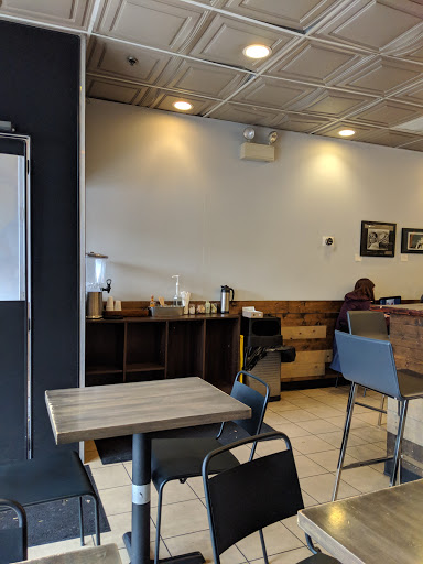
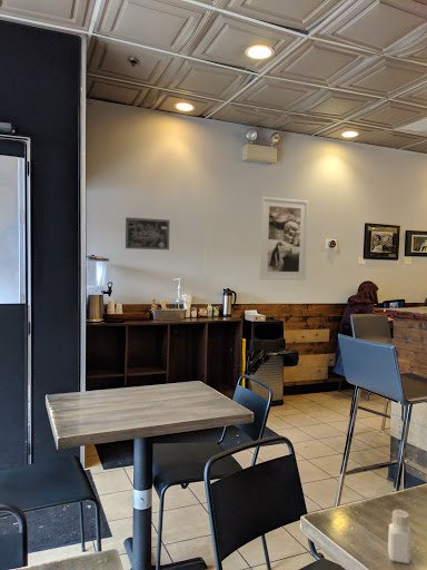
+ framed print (284, 239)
+ wall art (147, 234)
+ pepper shaker (399, 535)
